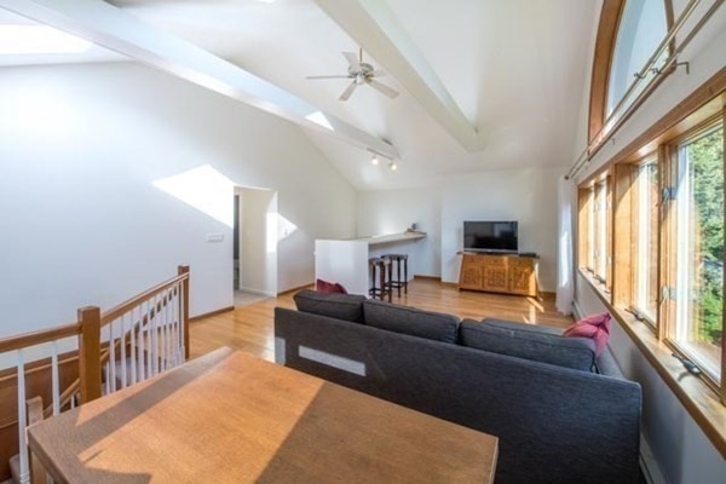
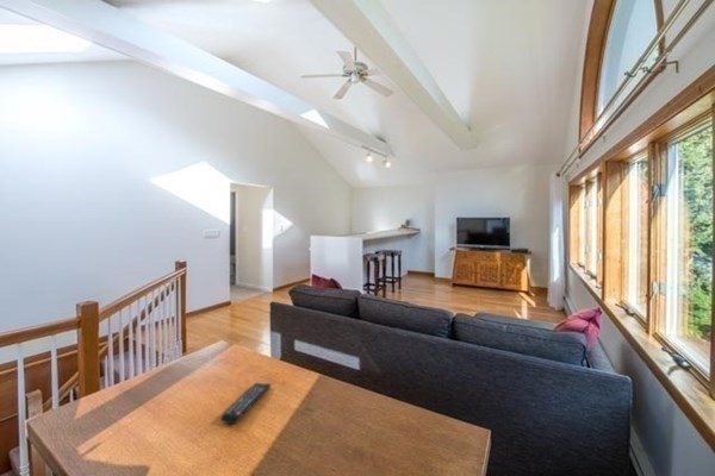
+ remote control (248, 400)
